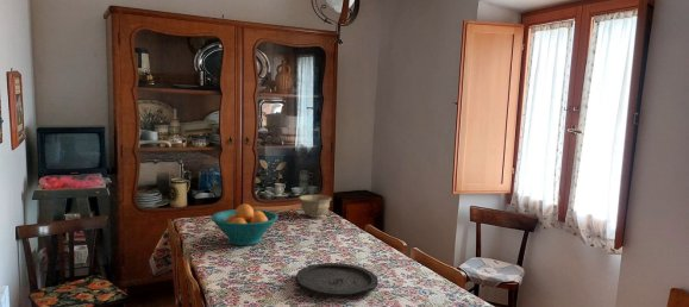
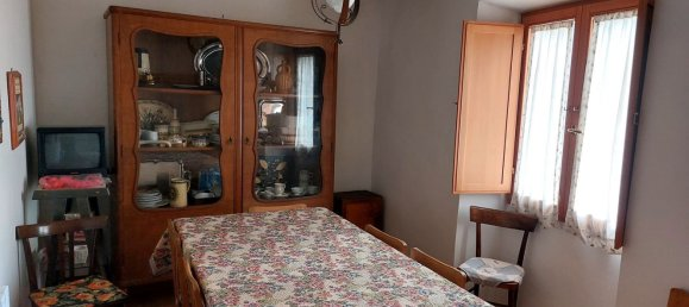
- bowl (314, 206)
- fruit bowl (244, 223)
- plate (336, 280)
